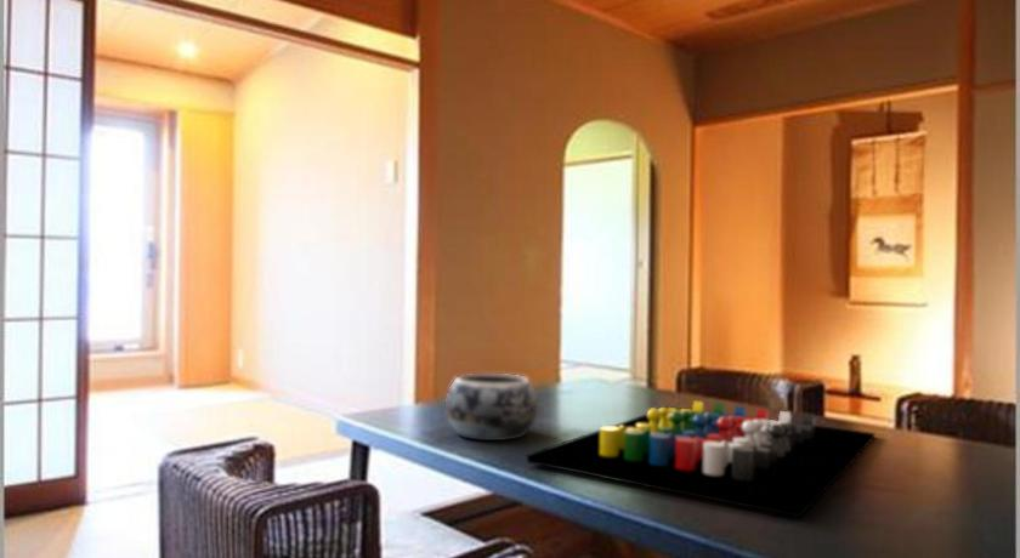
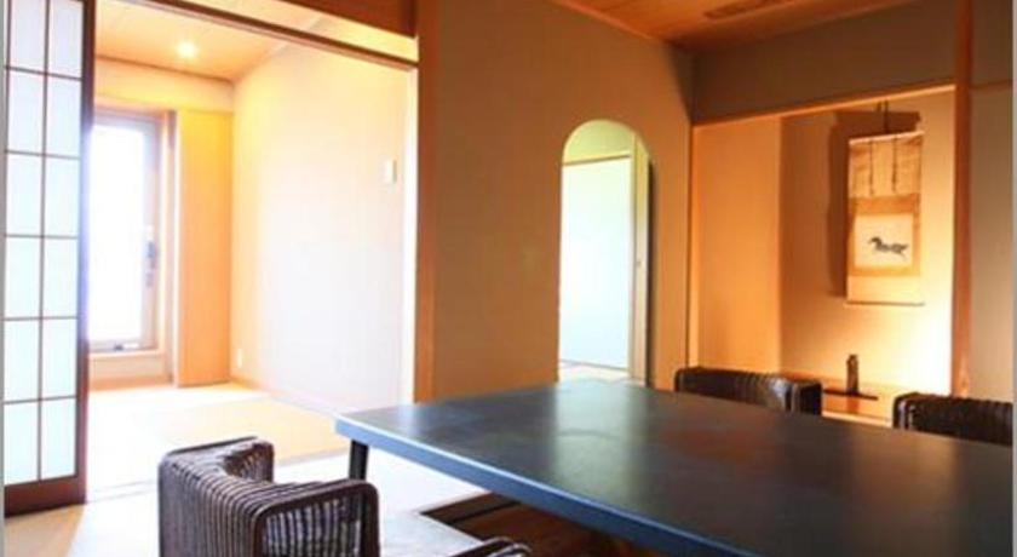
- board game (715, 432)
- decorative bowl (491, 405)
